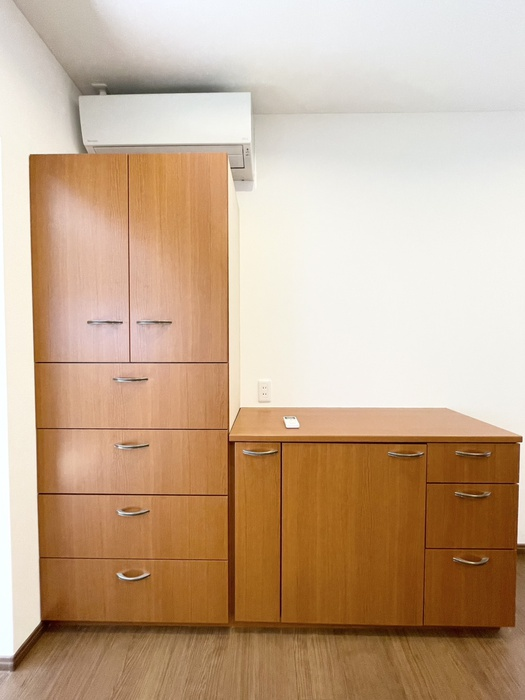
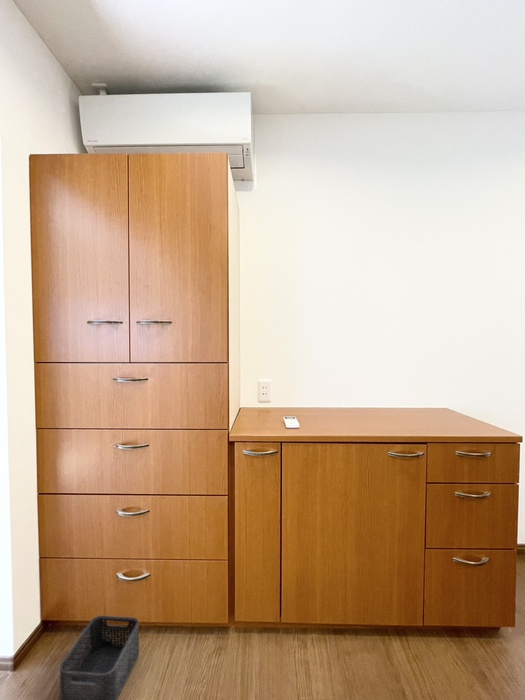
+ storage bin (102, 659)
